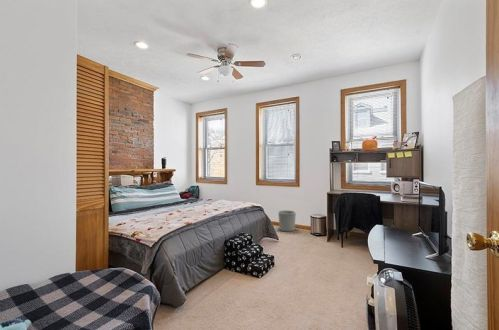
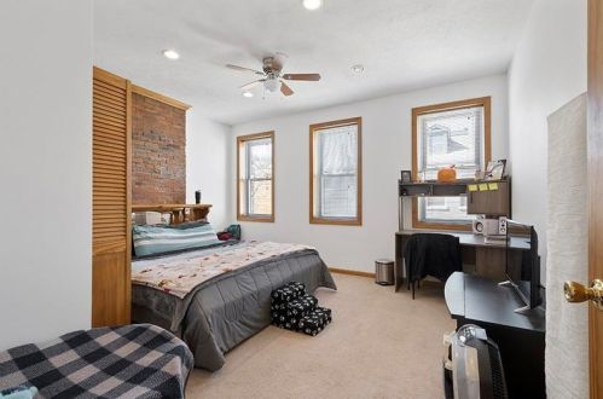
- waste bin (287, 220)
